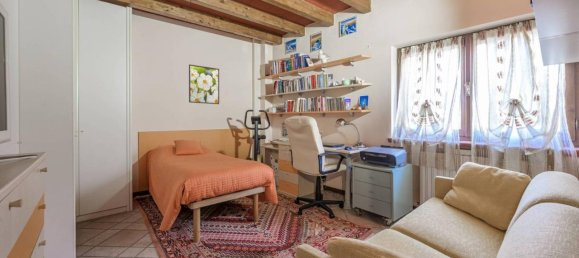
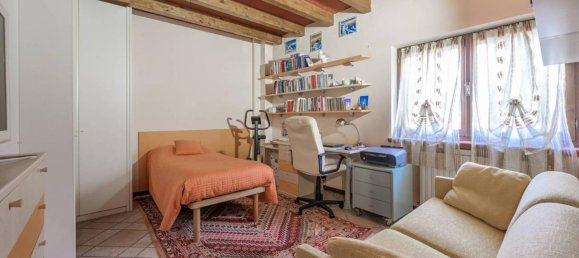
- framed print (204, 85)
